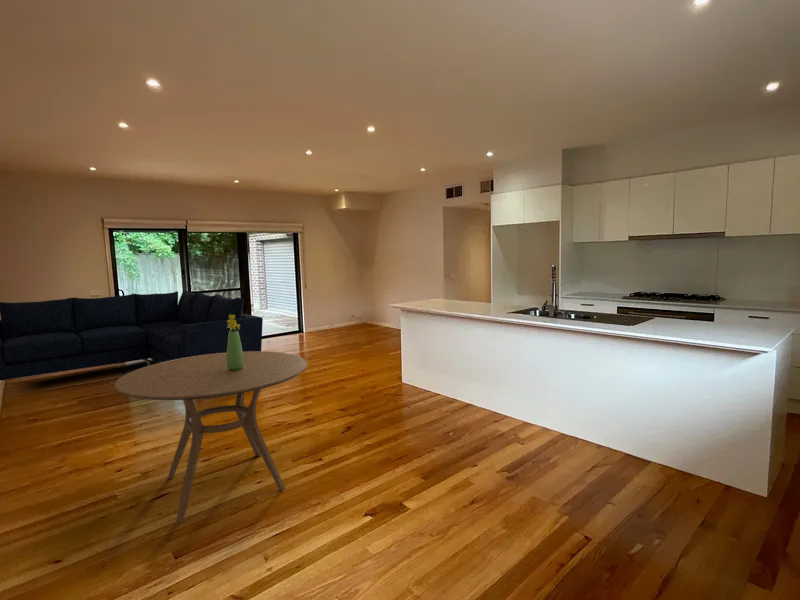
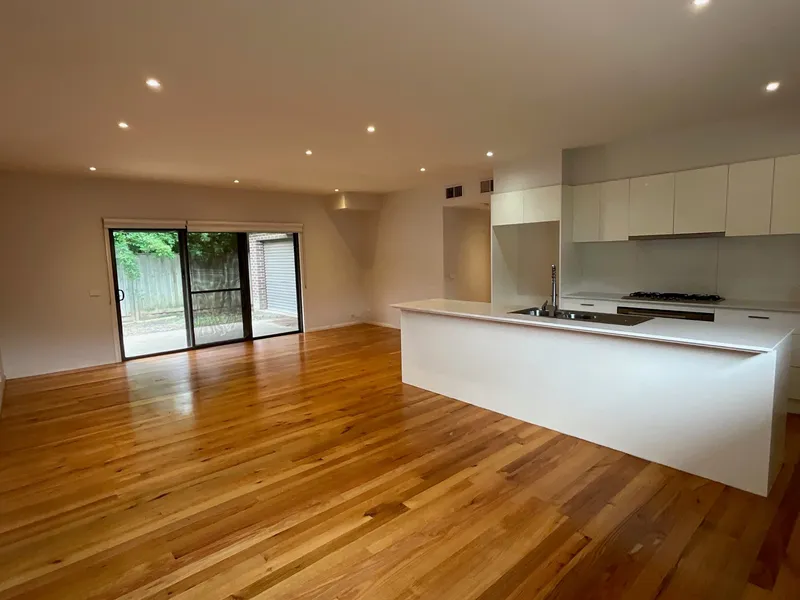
- sofa (119, 340)
- dining table (221, 427)
- bouquet (234, 341)
